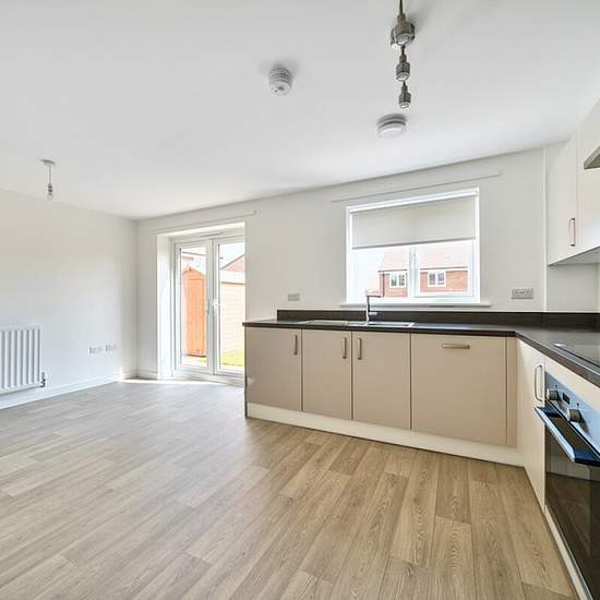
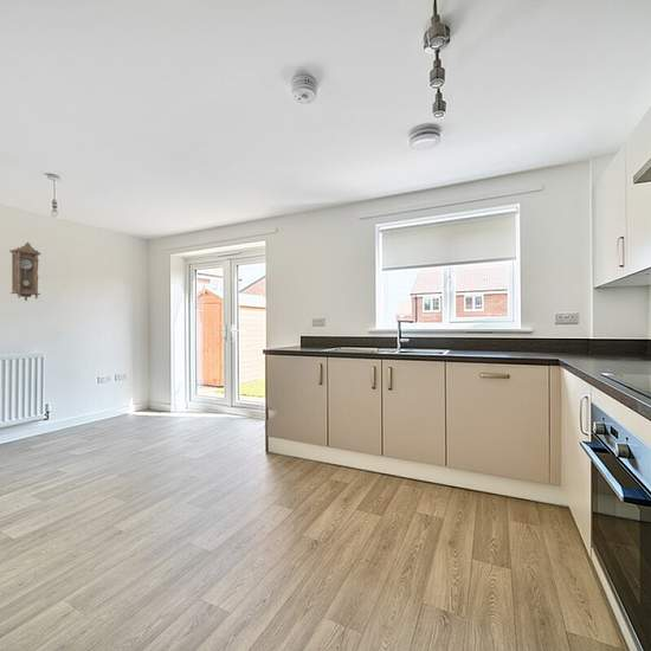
+ pendulum clock (25, 271)
